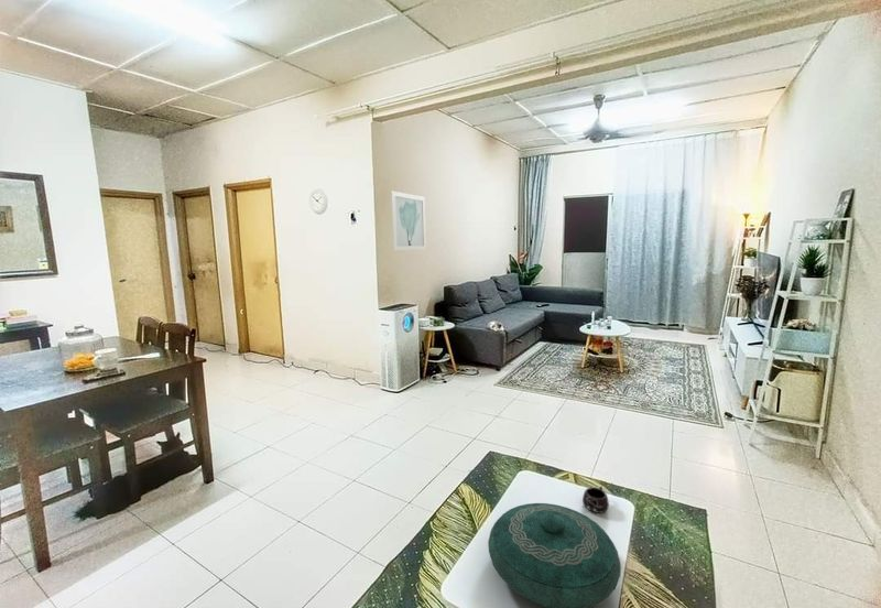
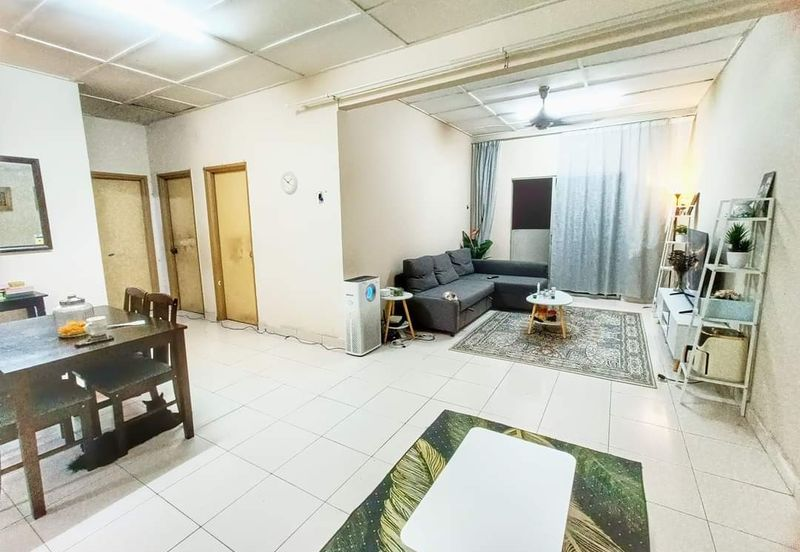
- decorative bowl (552, 544)
- mug (596, 498)
- wall art (410, 222)
